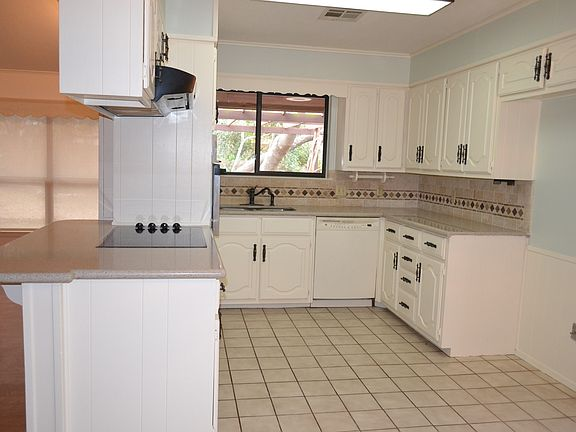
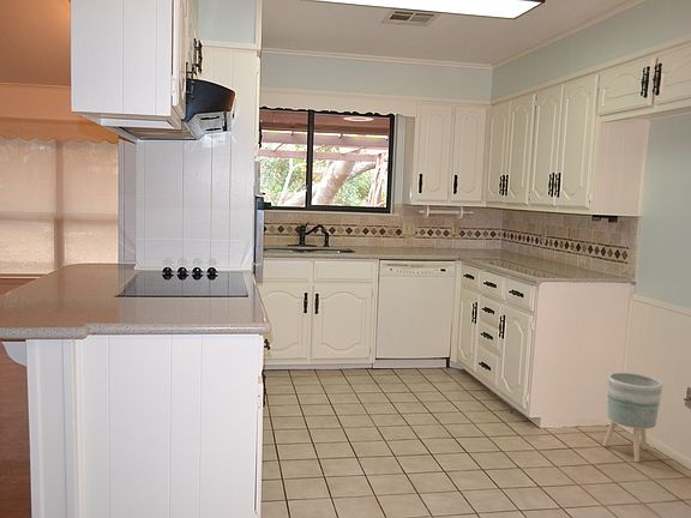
+ planter (631, 415)
